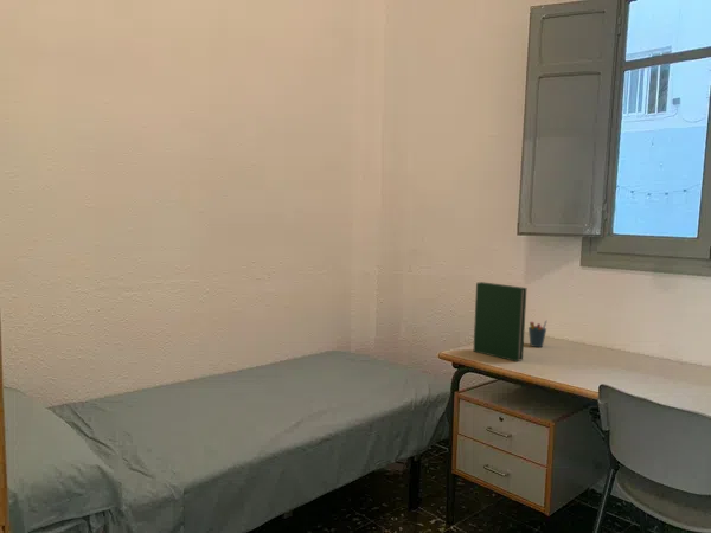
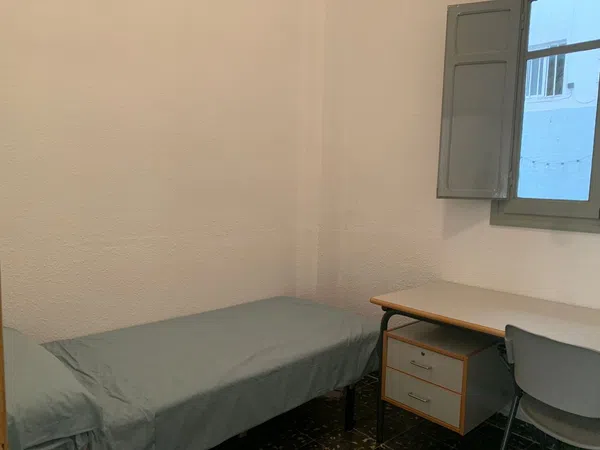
- hardback book (499, 320)
- pen holder (537, 332)
